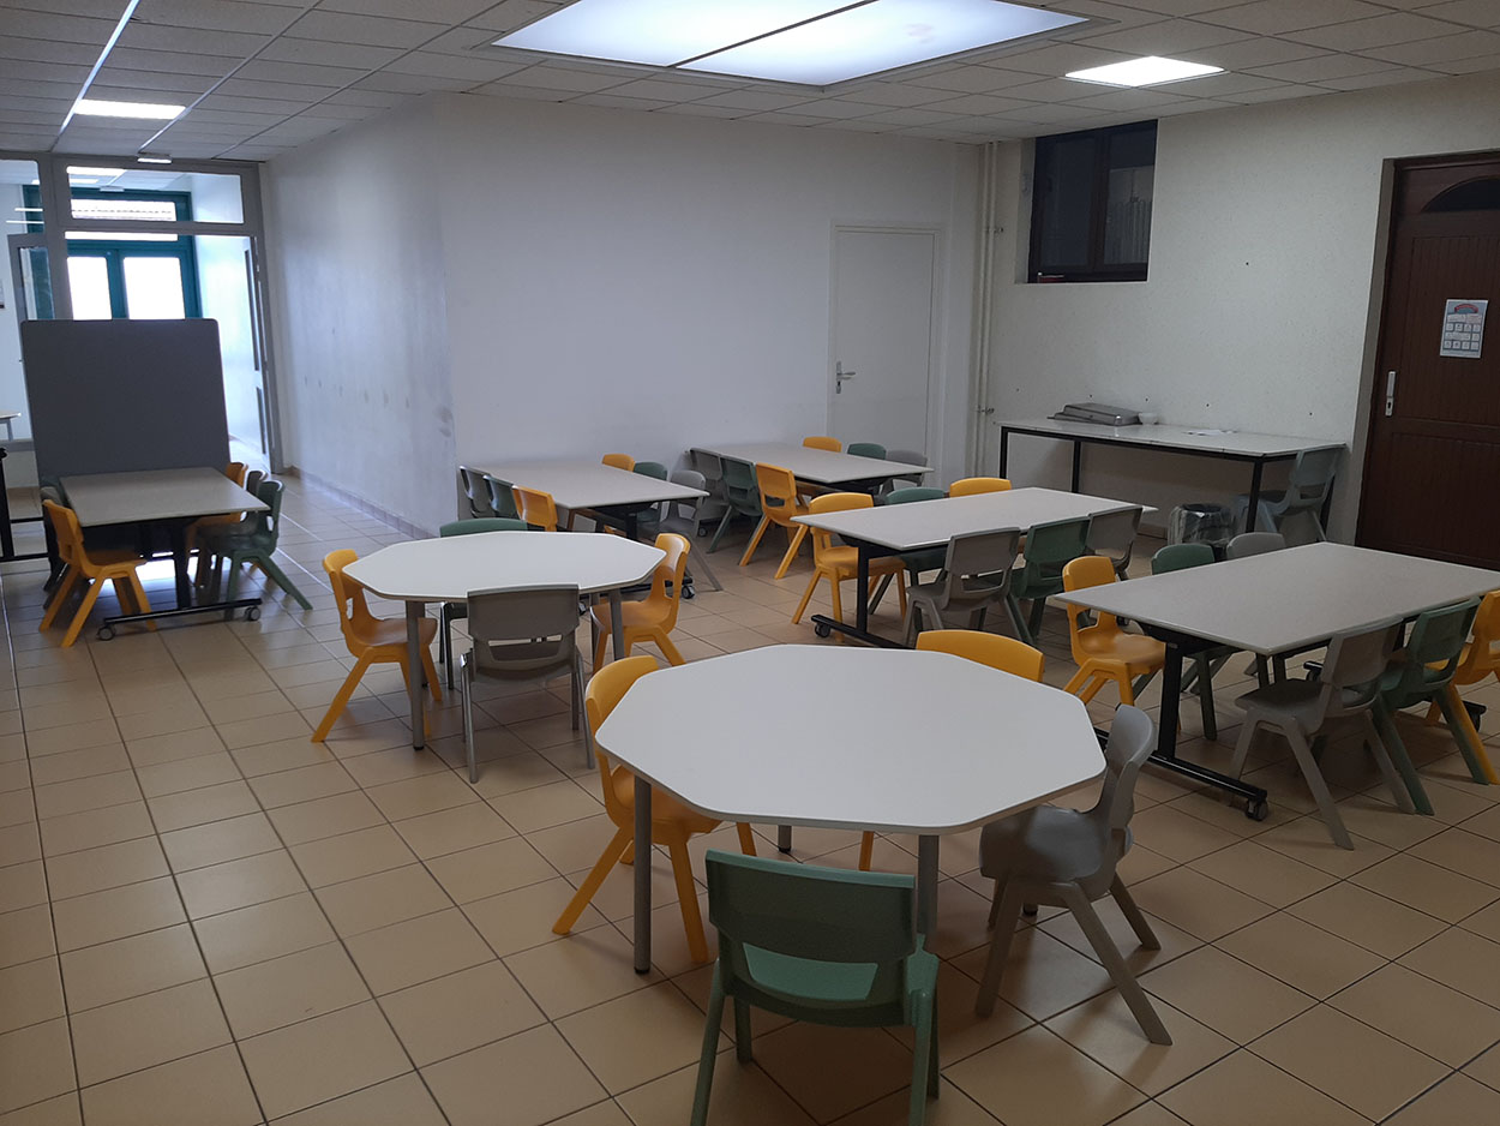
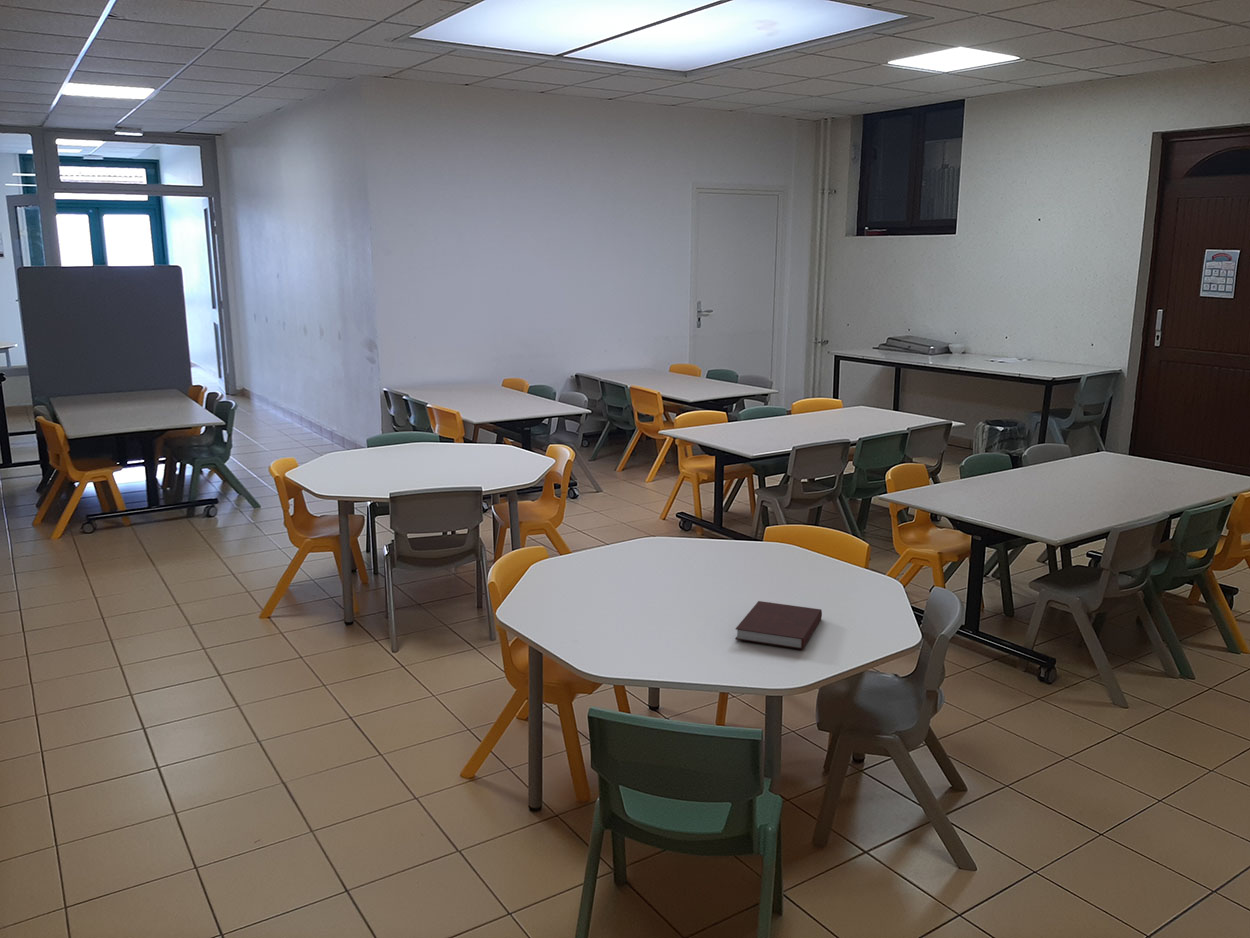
+ notebook (779, 623)
